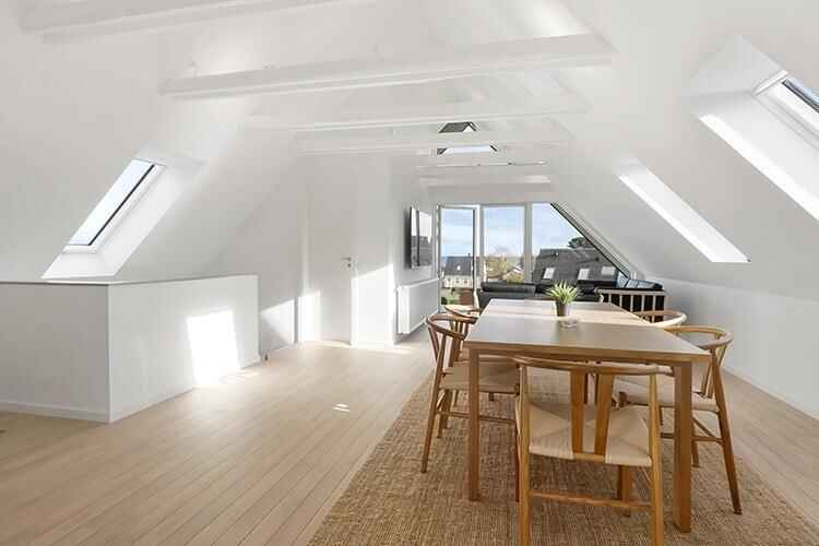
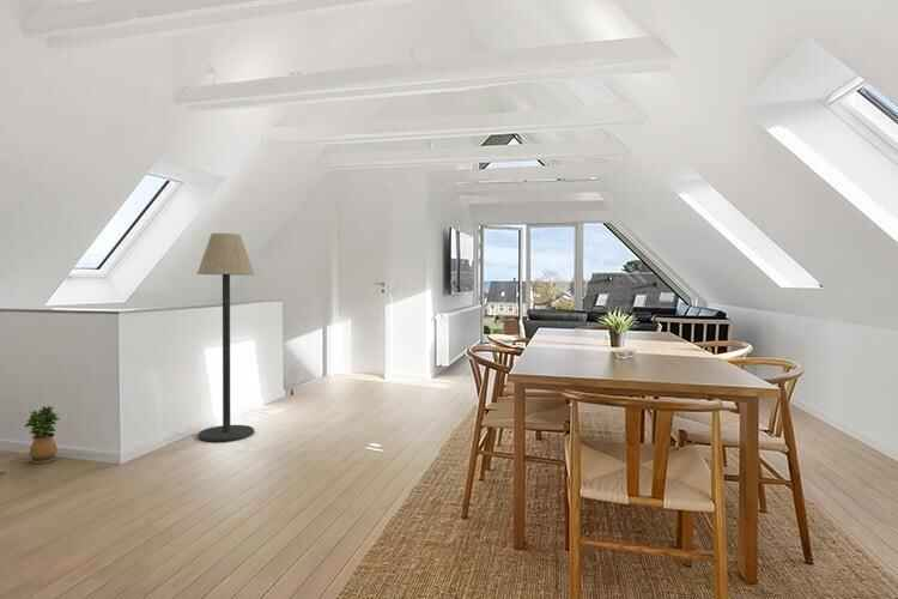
+ floor lamp (226, 334)
+ potted plant (43, 432)
